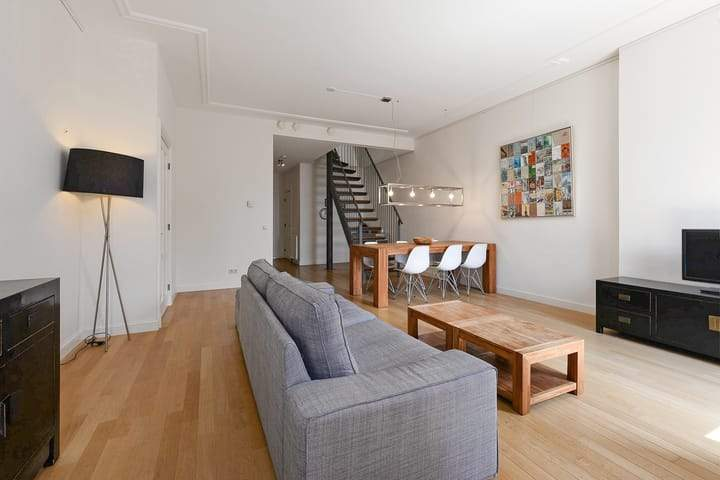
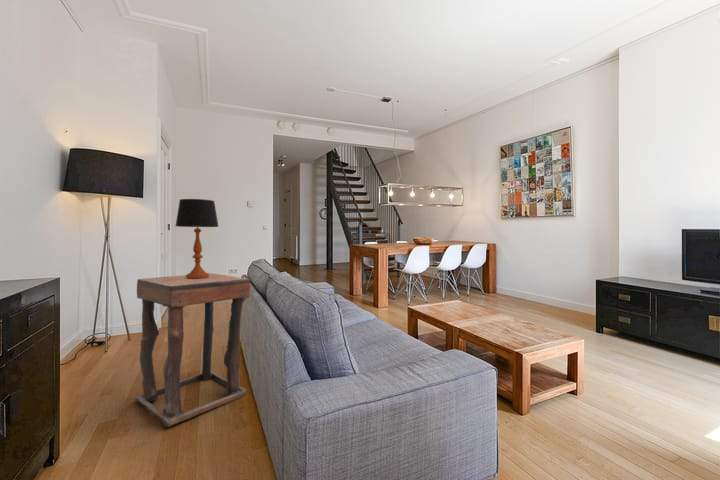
+ side table (183, 337)
+ table lamp (197, 238)
